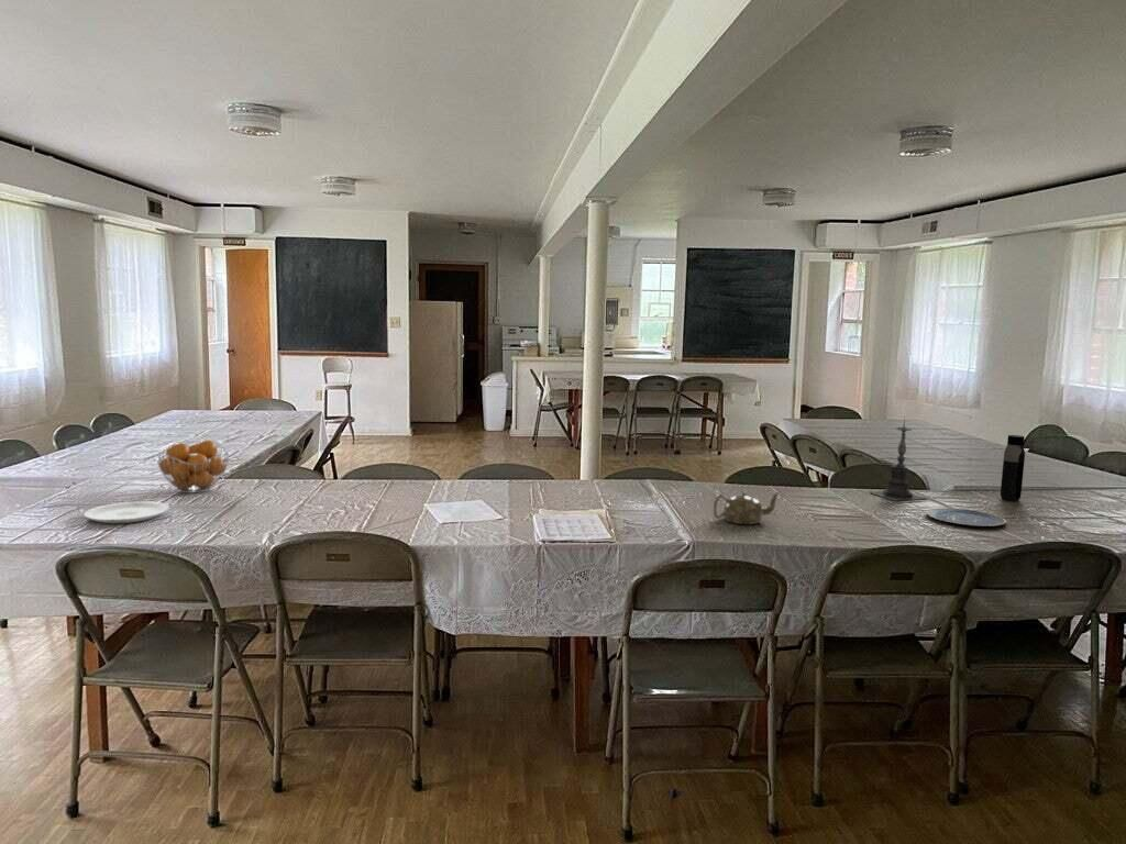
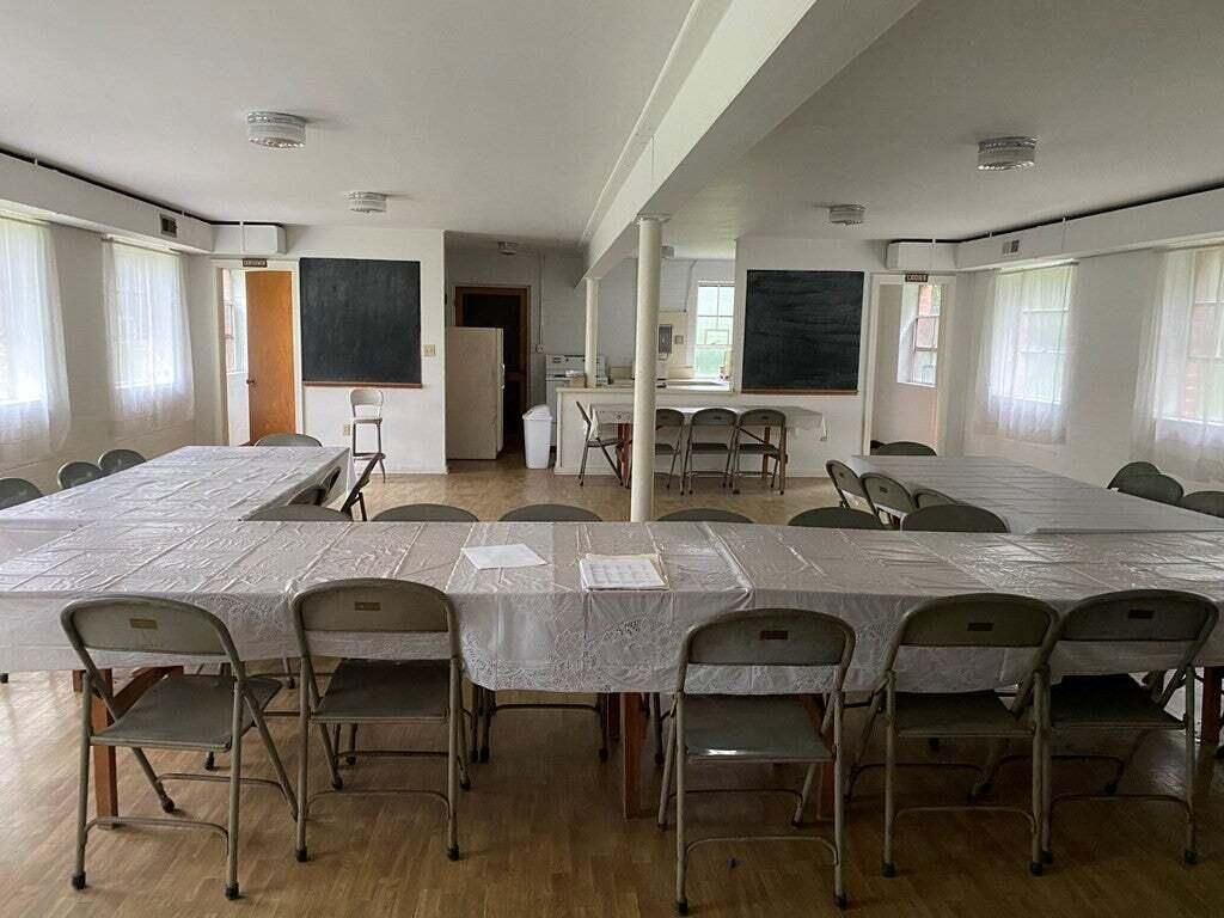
- plate (128, 513)
- fruit basket (194, 465)
- teapot (747, 506)
- candle holder (901, 456)
- water bottle (1013, 467)
- plate (964, 518)
